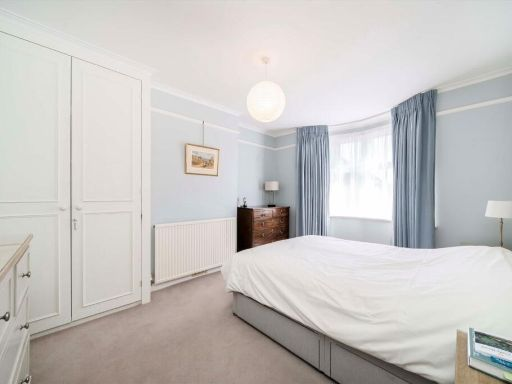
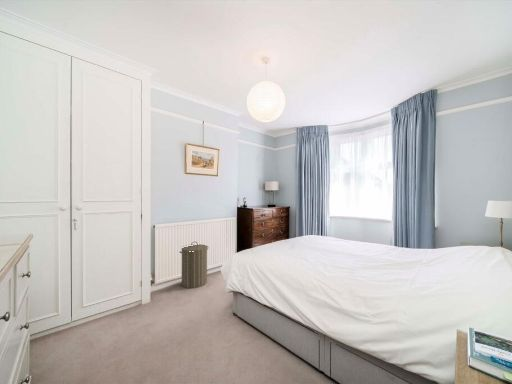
+ laundry hamper (194, 262)
